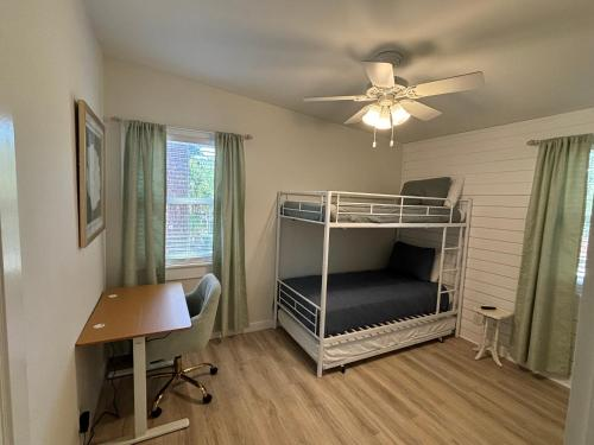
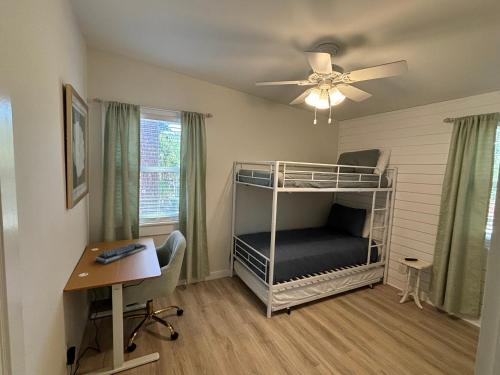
+ computer keyboard (122, 251)
